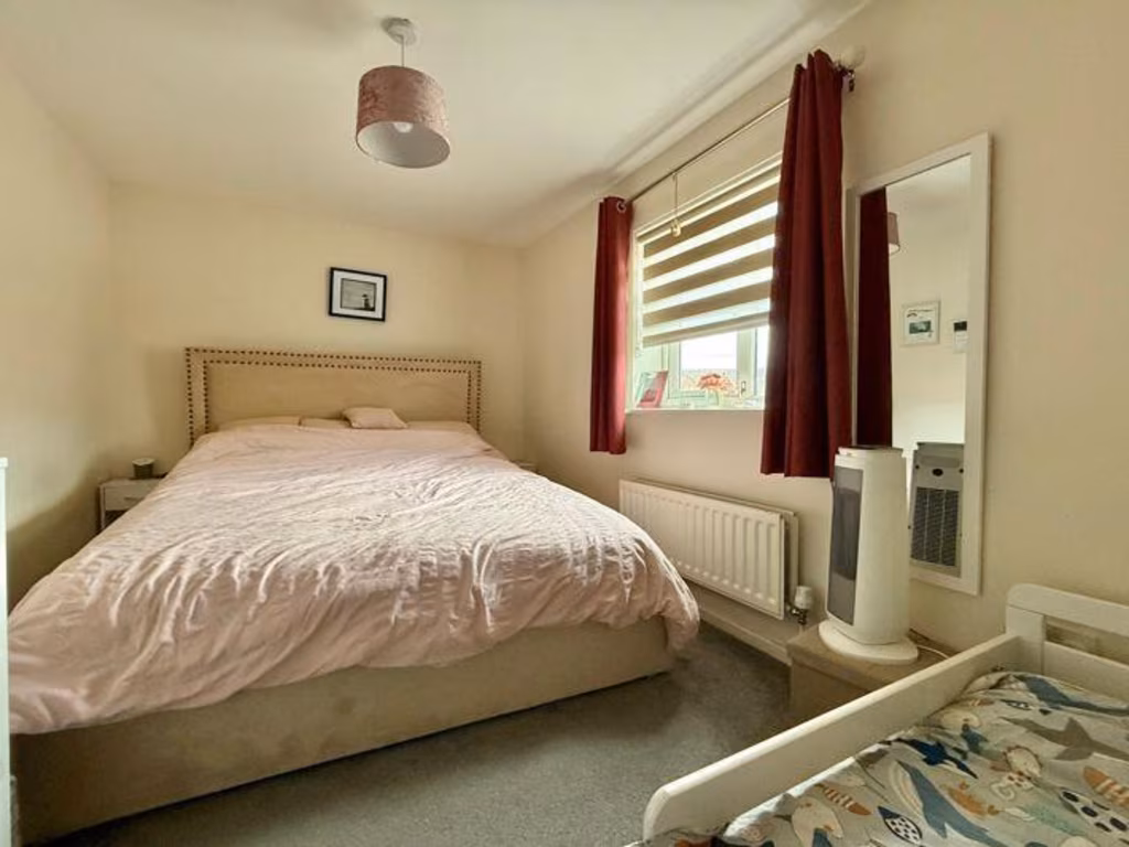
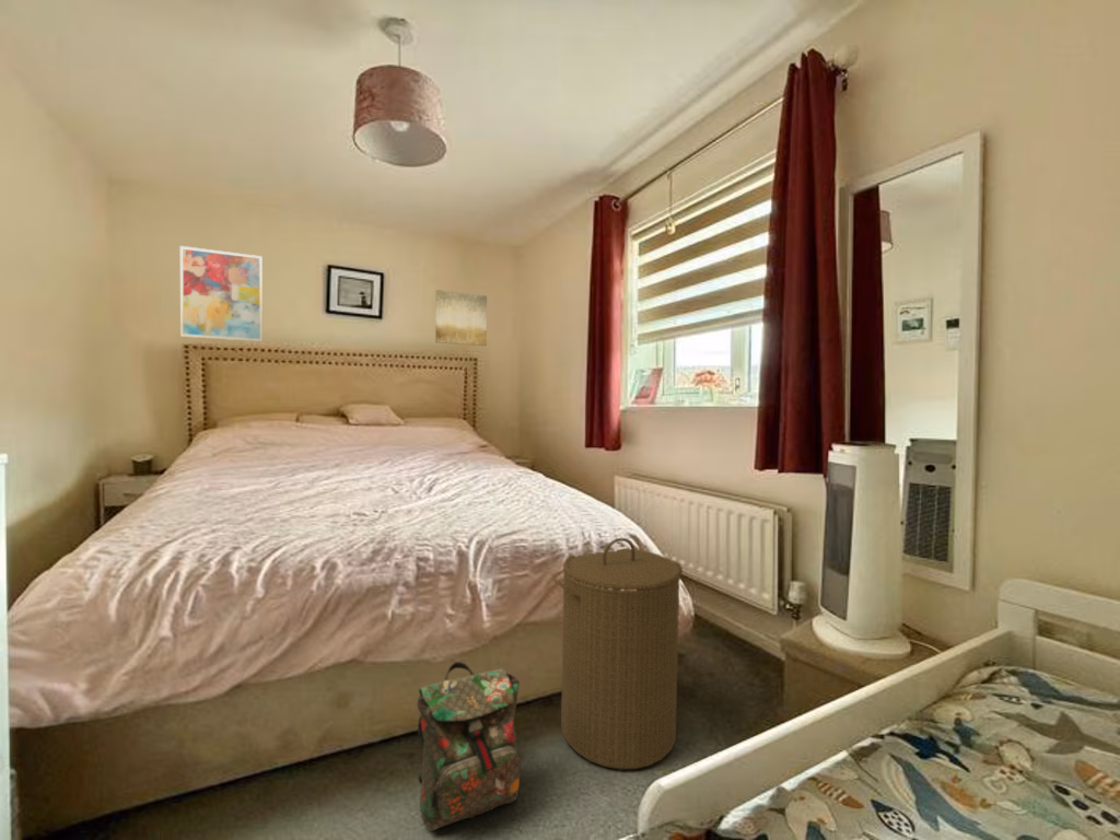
+ wall art (222, 295)
+ wall art (462, 318)
+ backpack (465, 723)
+ laundry hamper (619, 633)
